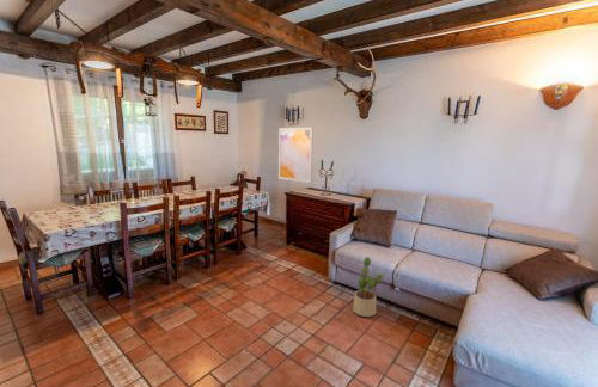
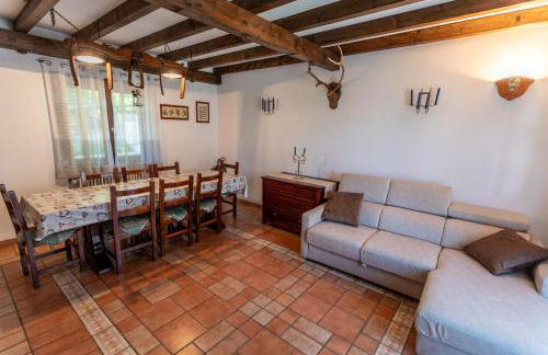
- potted plant (368, 283)
- wall art (294, 154)
